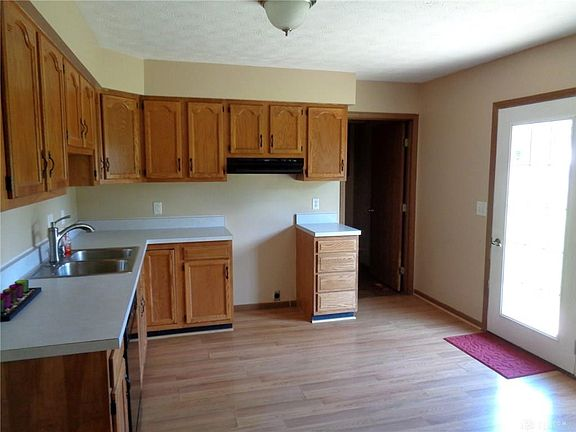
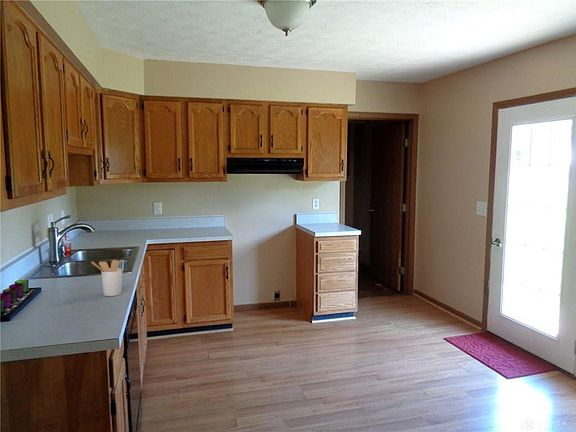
+ utensil holder (106, 277)
